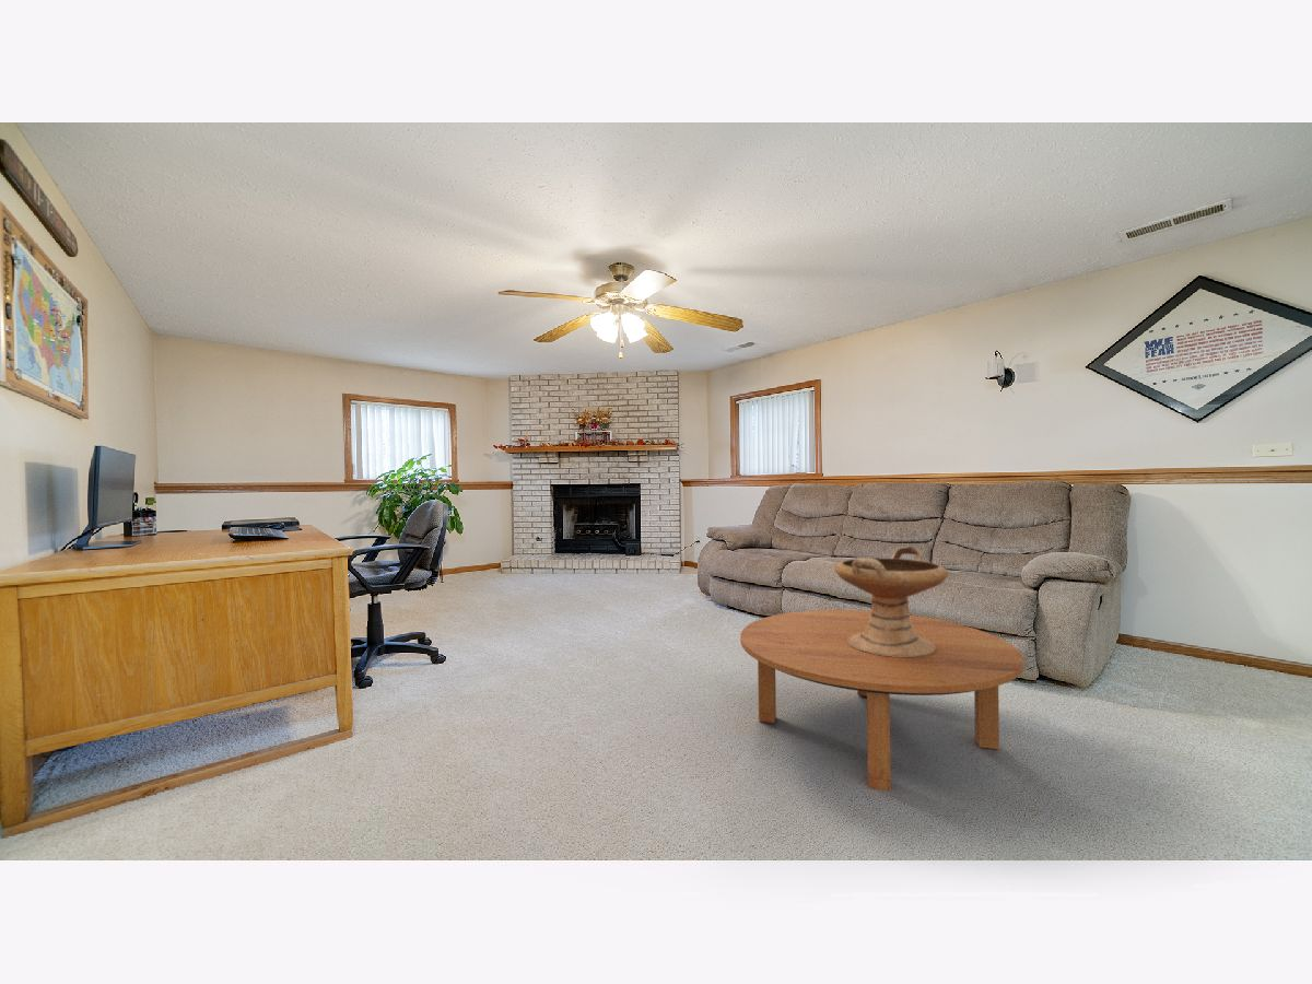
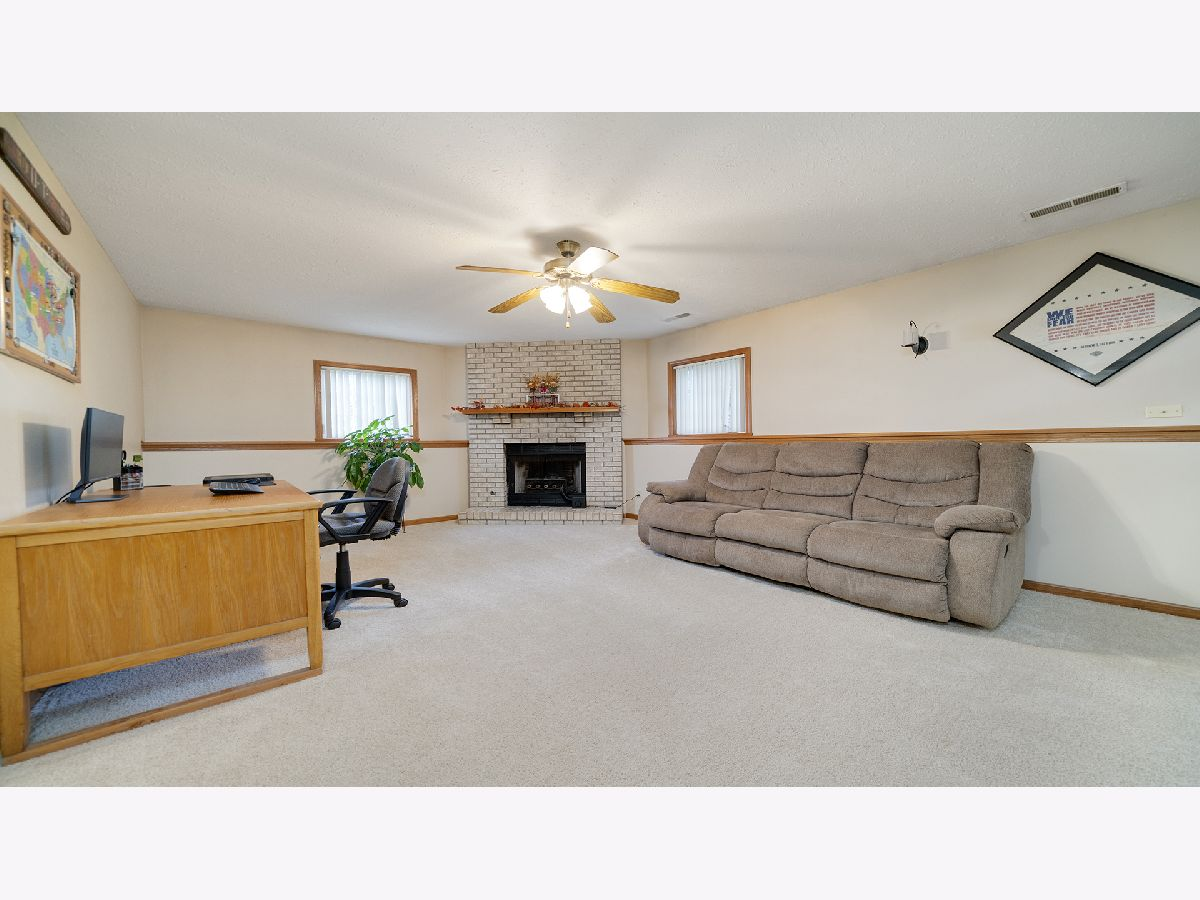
- decorative bowl (889, 597)
- coffee table (869, 684)
